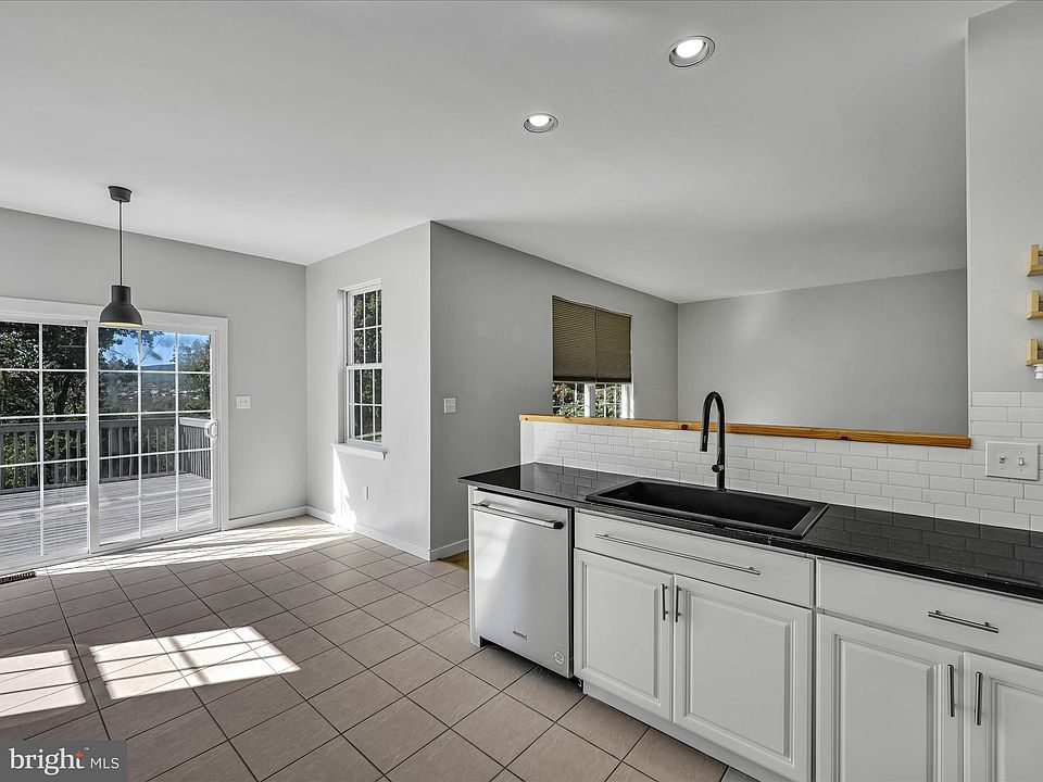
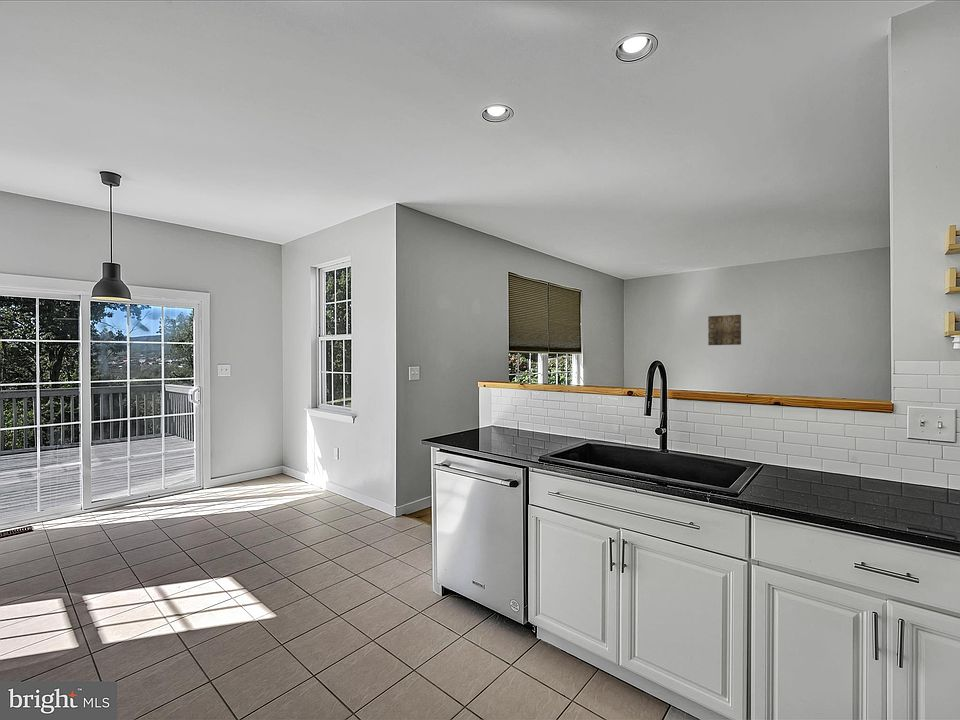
+ wall art (724, 330)
